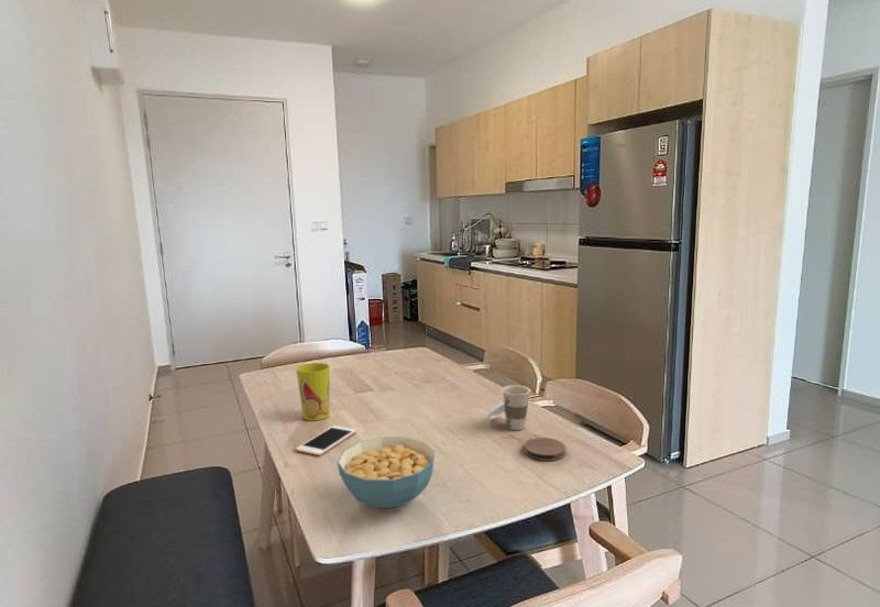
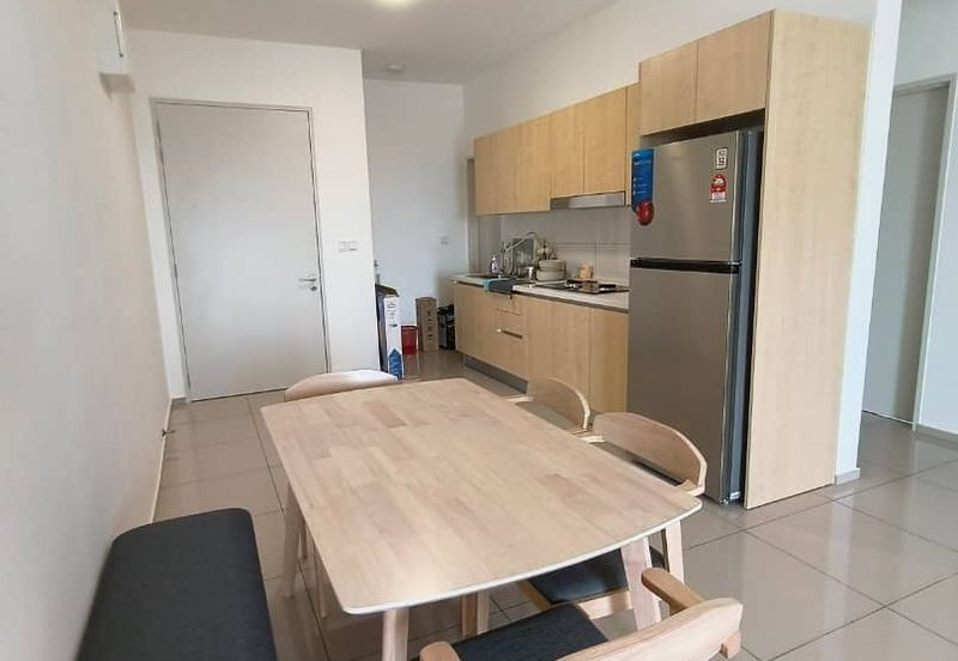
- cup (315, 391)
- cup (508, 406)
- coaster (544, 448)
- cereal bowl (387, 478)
- cell phone (327, 439)
